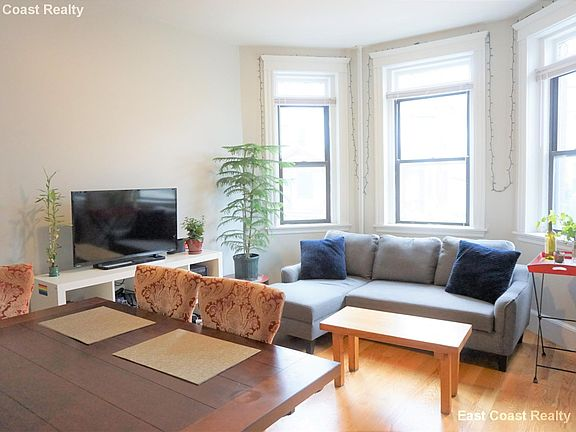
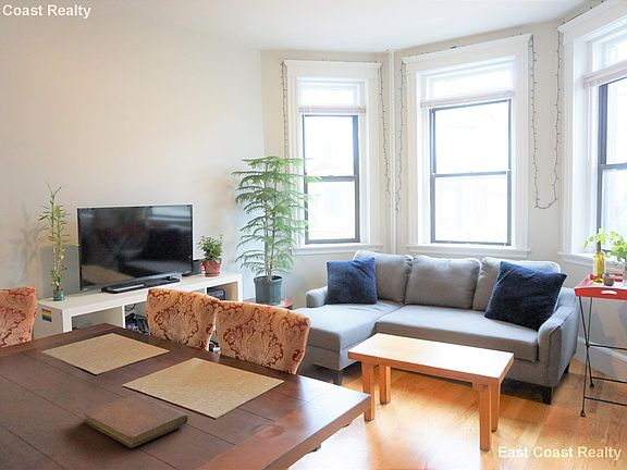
+ notebook (135, 418)
